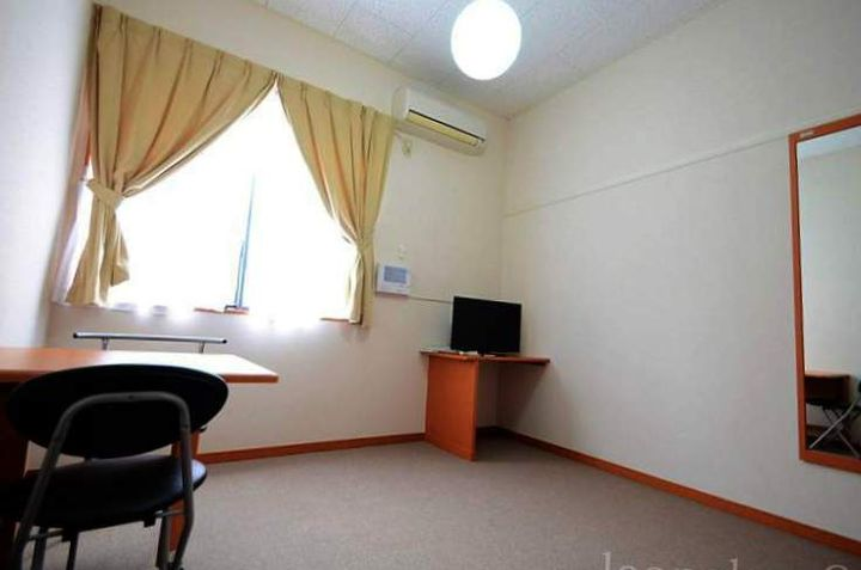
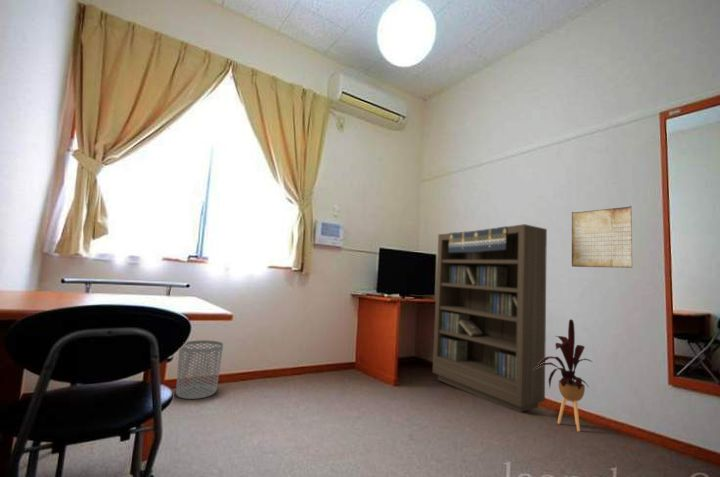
+ waste bin (199, 369)
+ bookcase (485, 309)
+ periodic table (600, 237)
+ house plant (564, 370)
